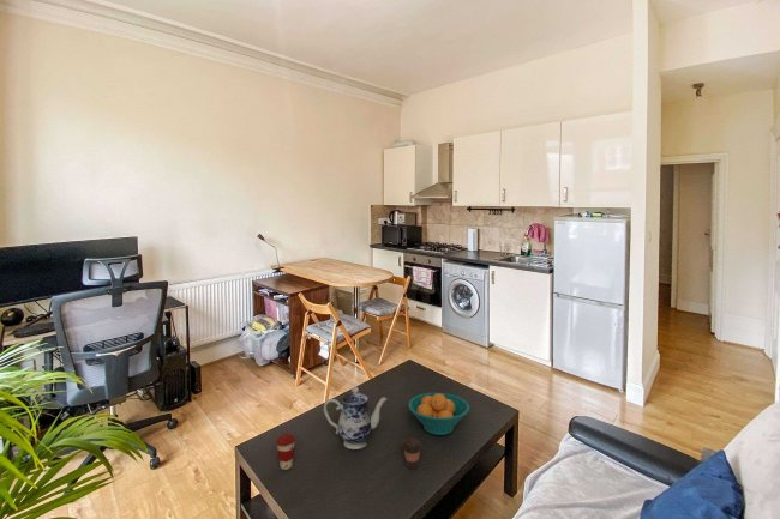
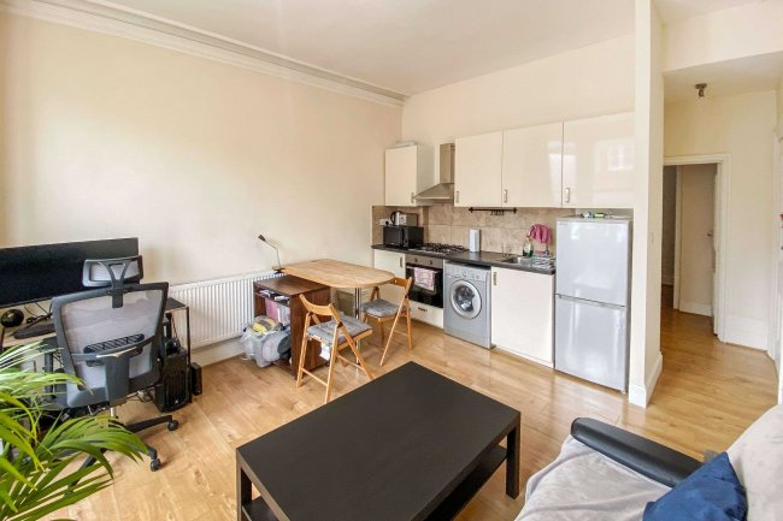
- fruit bowl (438, 411)
- teapot (355, 415)
- coffee cup (412, 453)
- coffee cup (286, 452)
